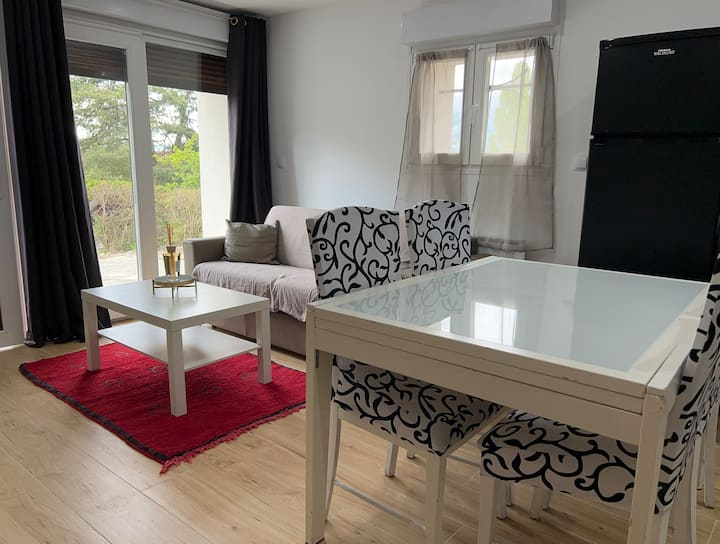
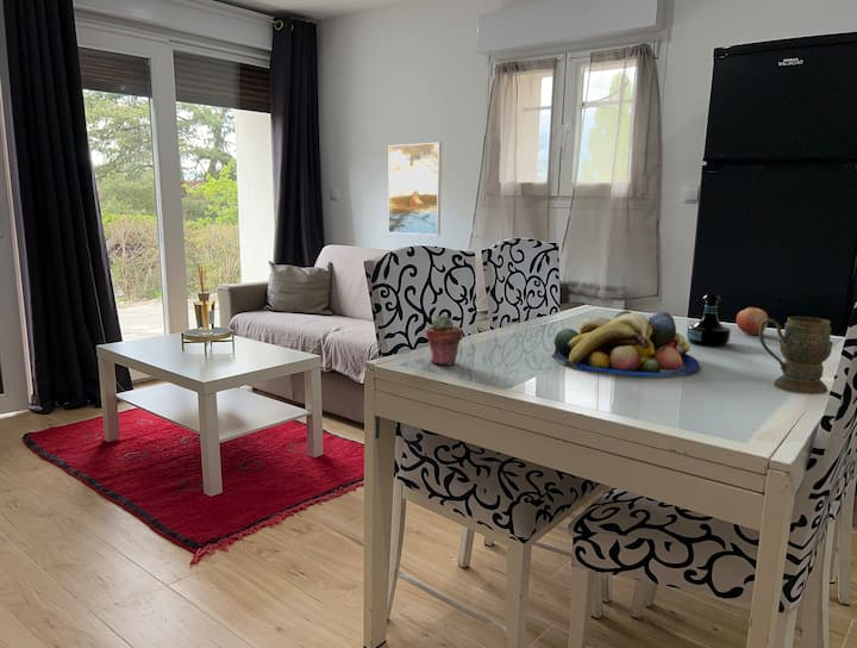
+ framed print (413, 189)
+ potted succulent (443, 338)
+ tequila bottle (709, 318)
+ mug (793, 353)
+ fruit bowl (627, 336)
+ fruit (751, 320)
